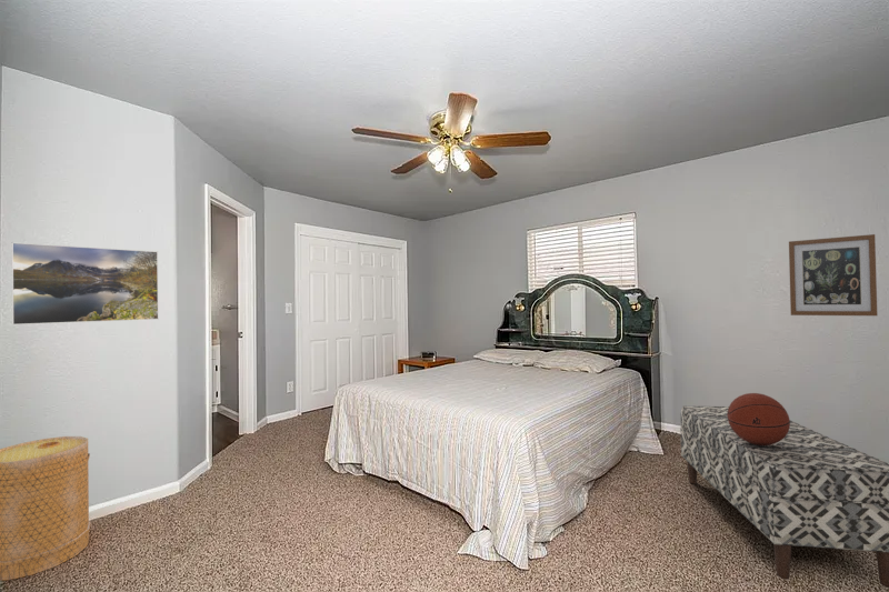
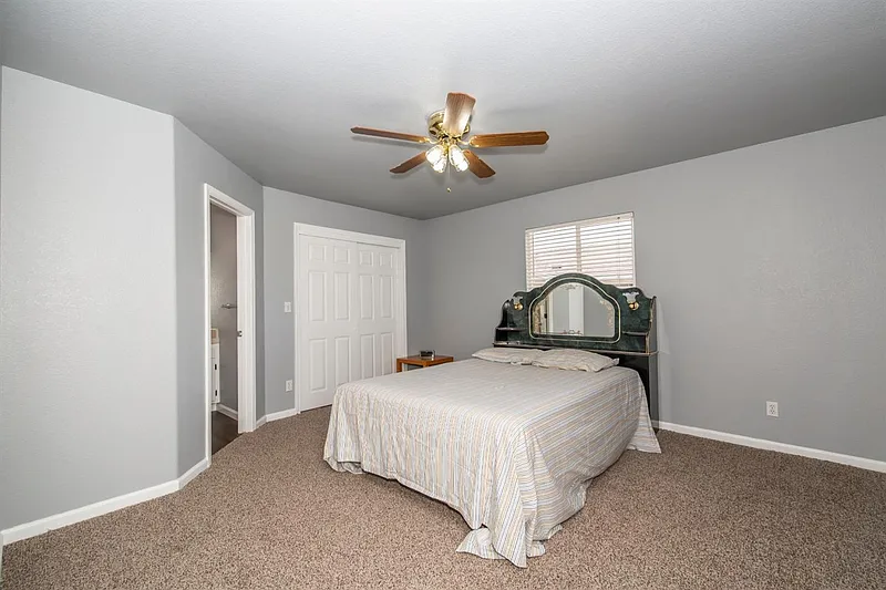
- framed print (91, 284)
- bench (767, 475)
- wall art (830, 277)
- basket (38, 501)
- basket ball (759, 418)
